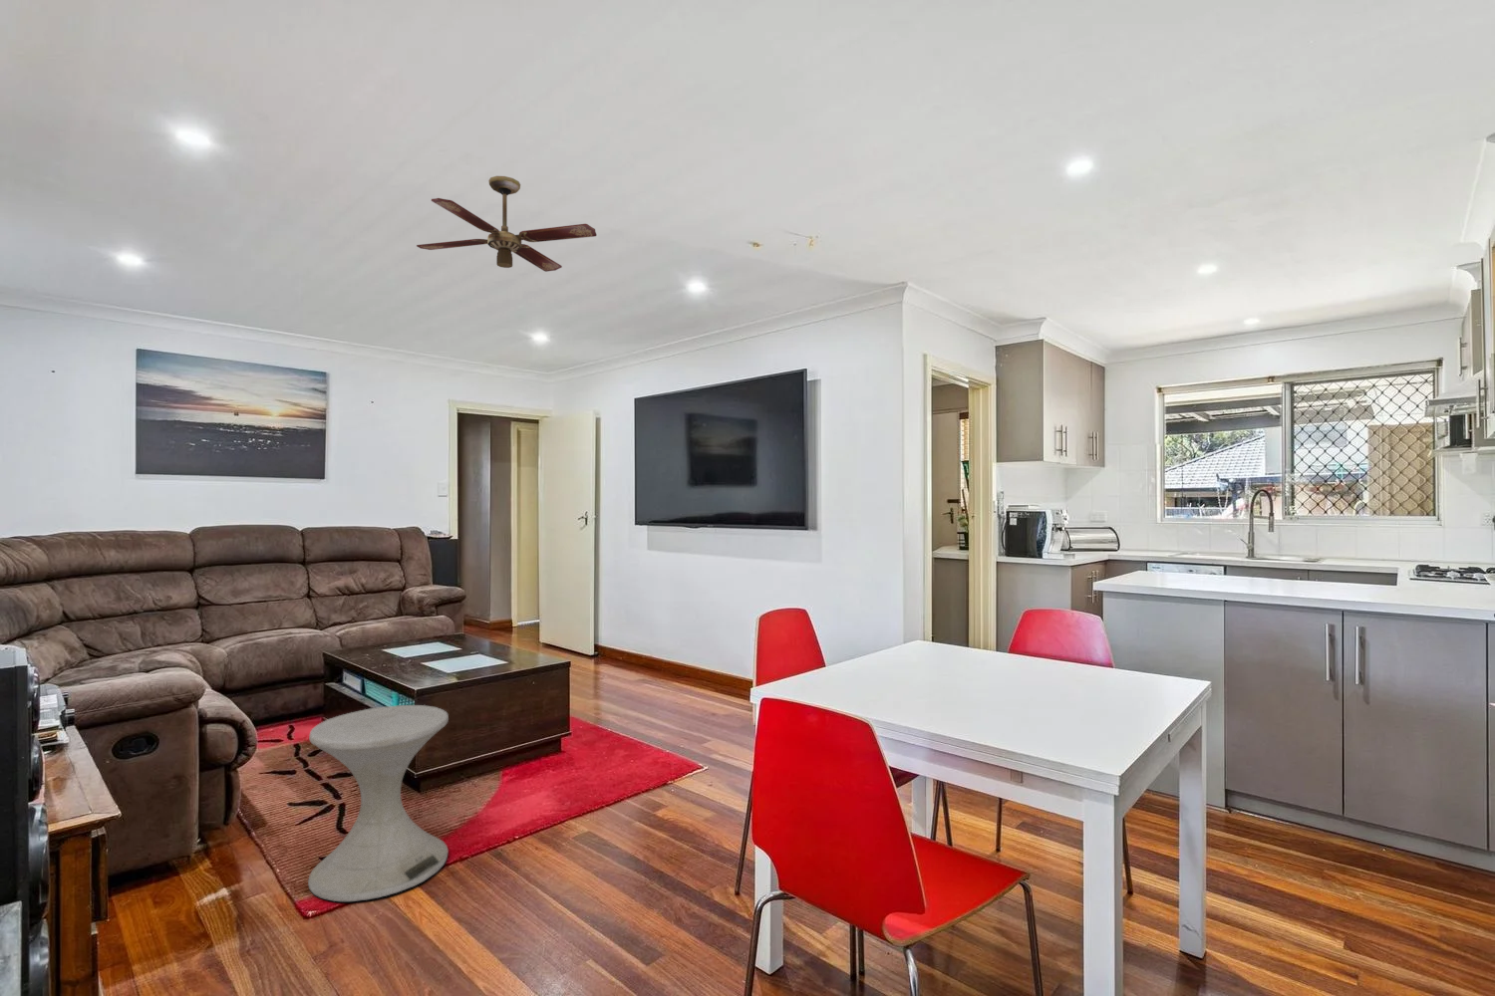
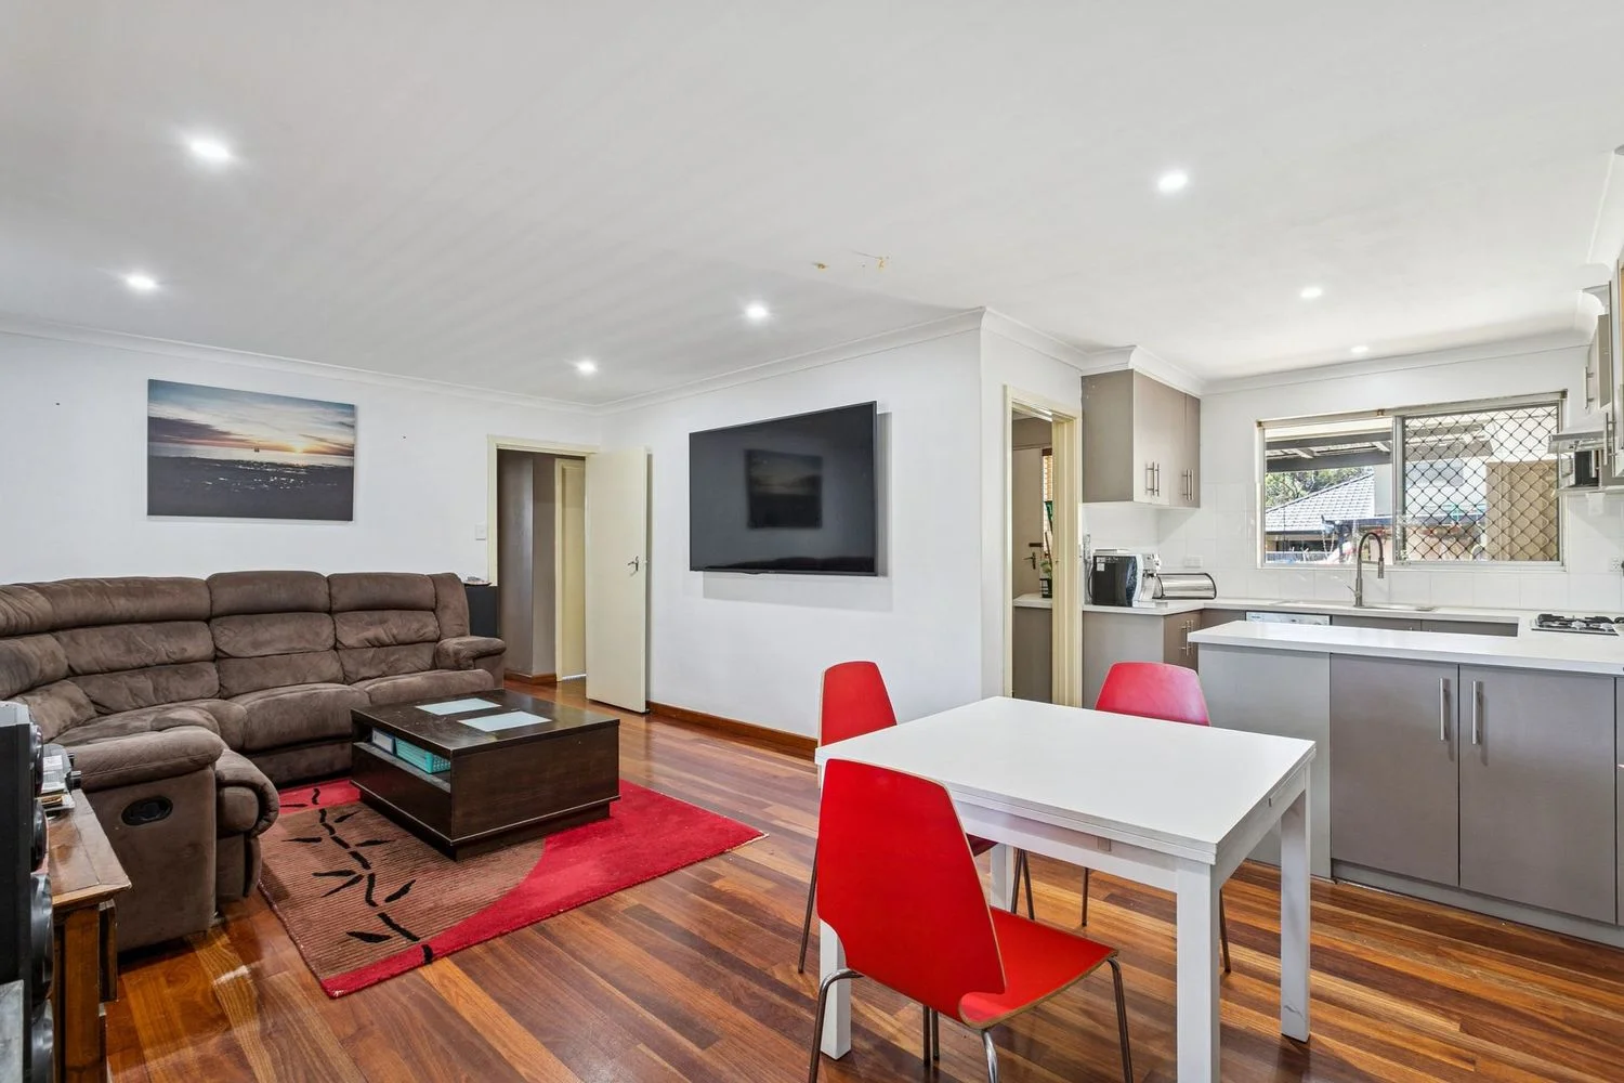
- side table (380, 794)
- ceiling fan (504, 225)
